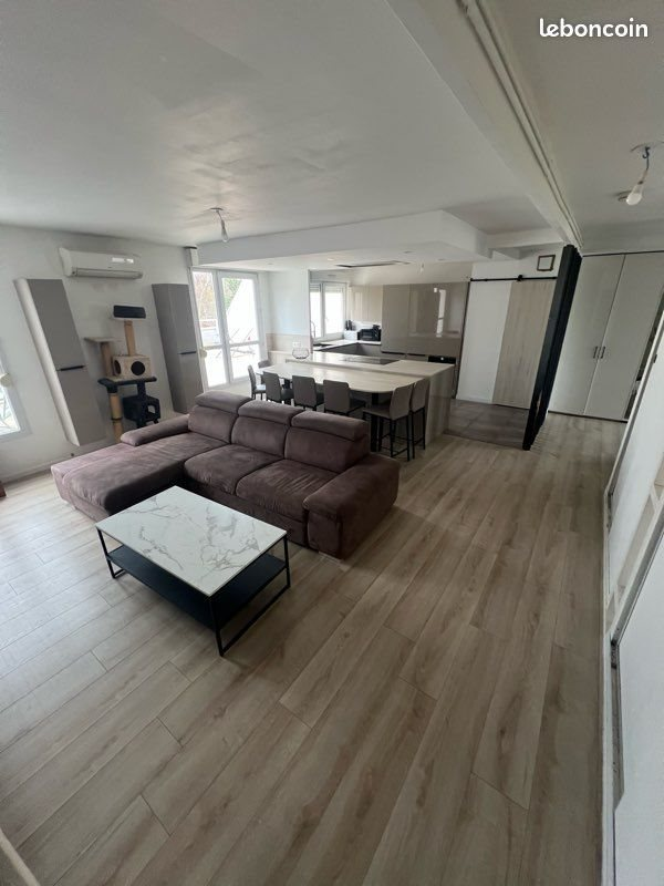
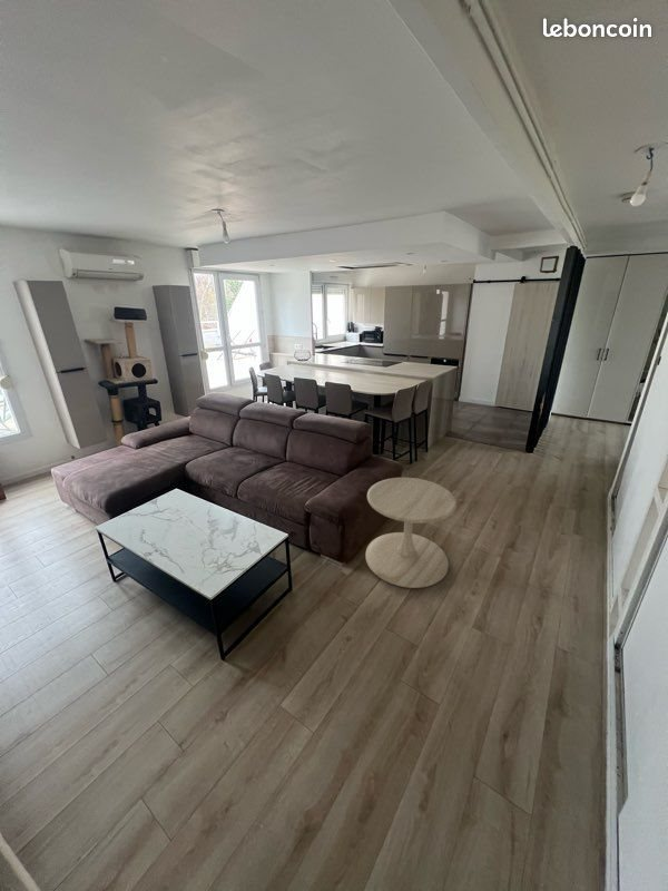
+ side table (407, 528)
